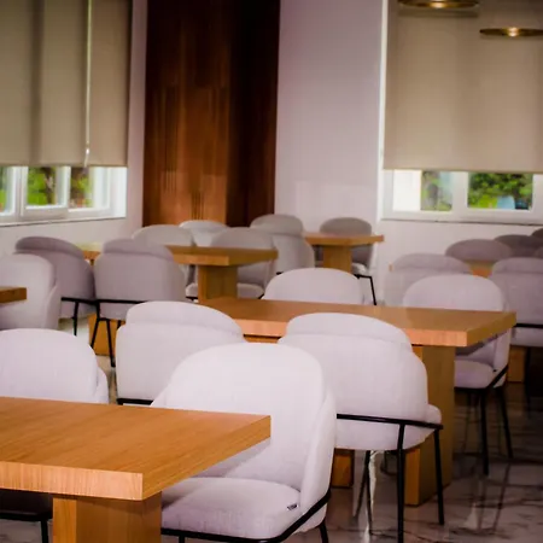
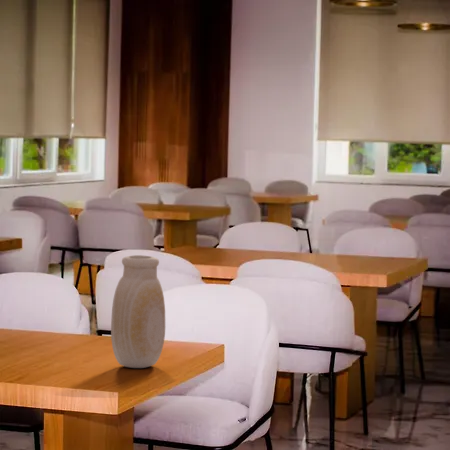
+ vase (139, 305)
